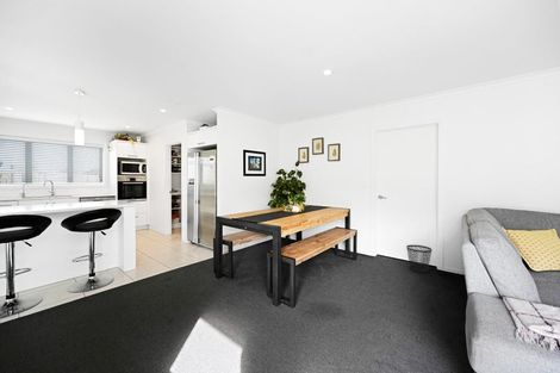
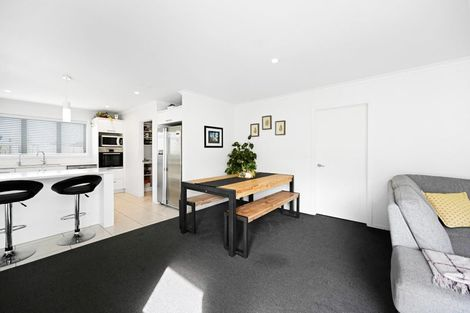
- wastebasket (418, 259)
